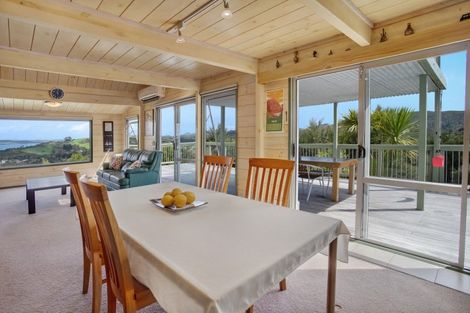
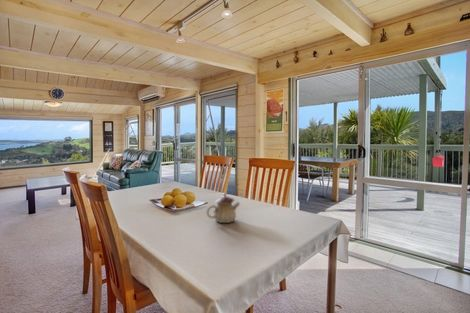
+ teapot (223, 206)
